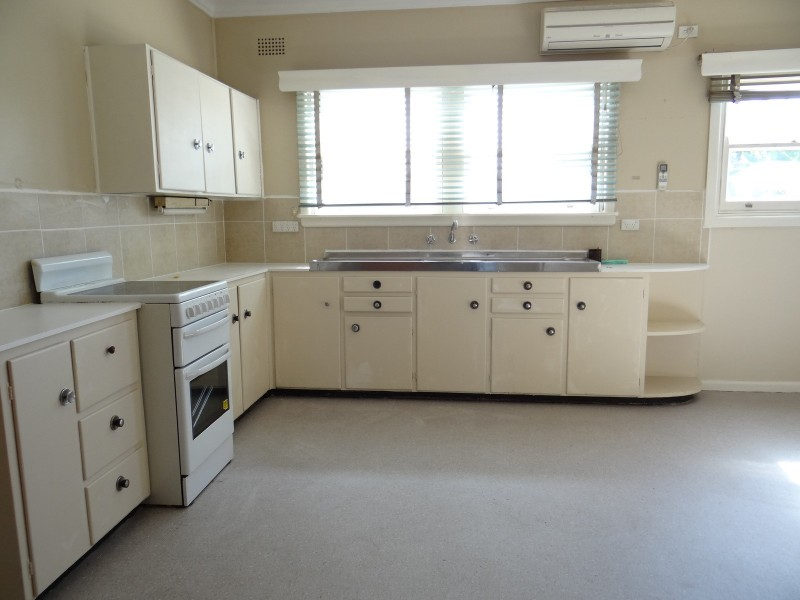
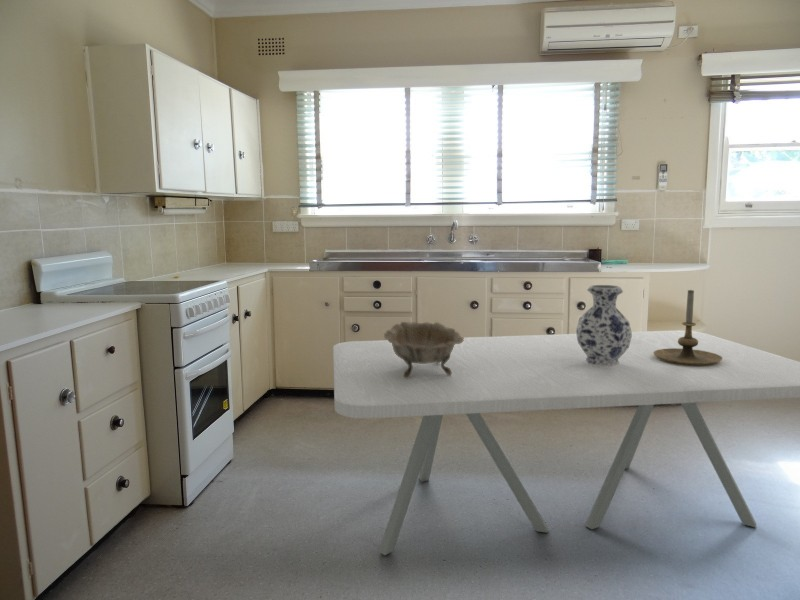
+ vase (603, 324)
+ candle holder (688, 324)
+ decorative bowl (423, 349)
+ dining table (551, 409)
